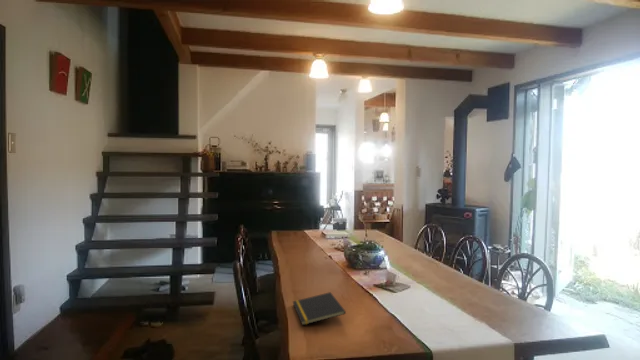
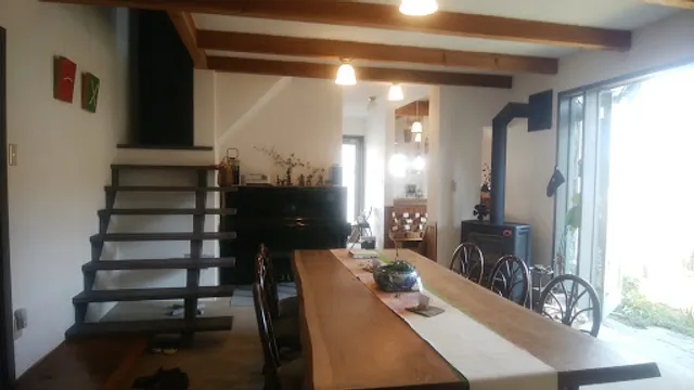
- notepad (317, 307)
